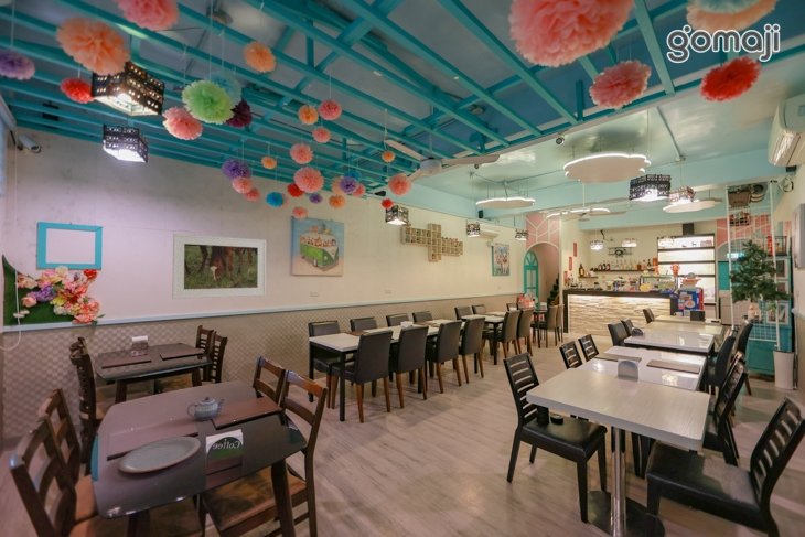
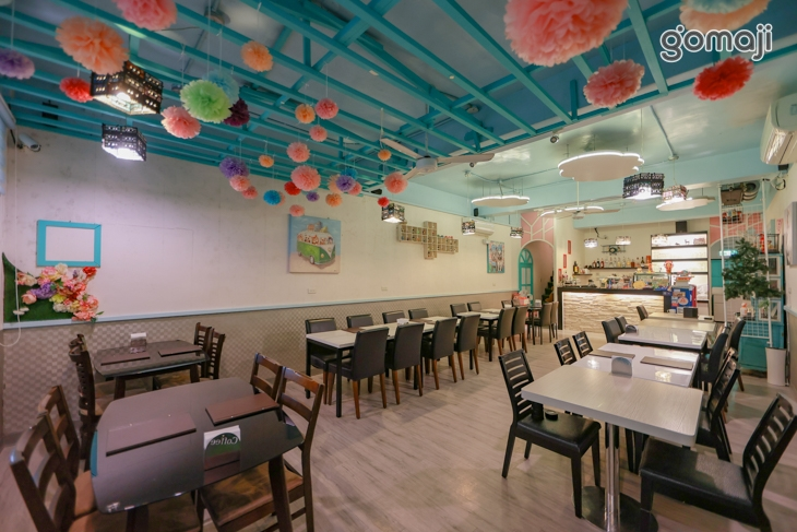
- plate (161, 454)
- teapot (206, 407)
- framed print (223, 267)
